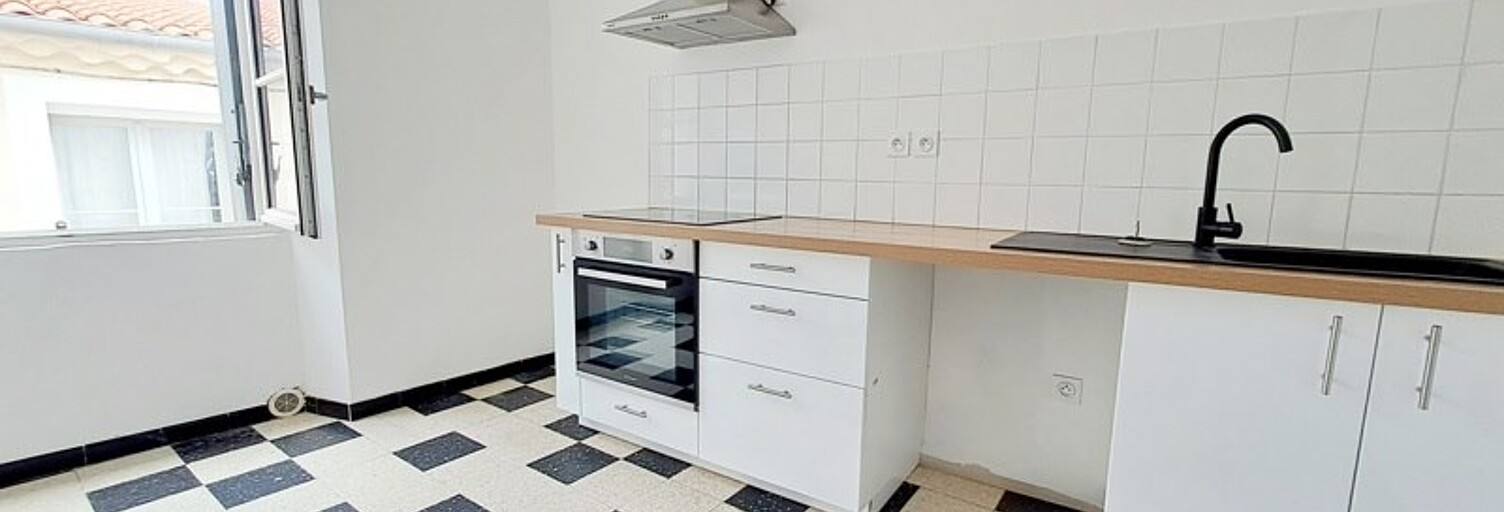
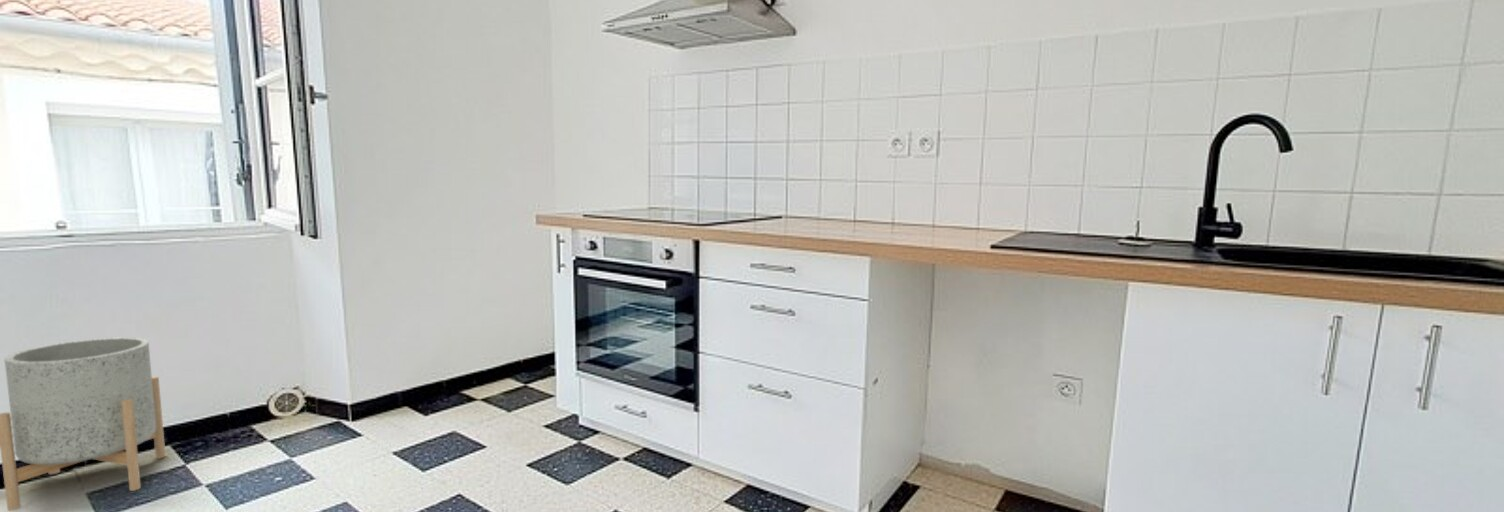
+ planter (87, 415)
